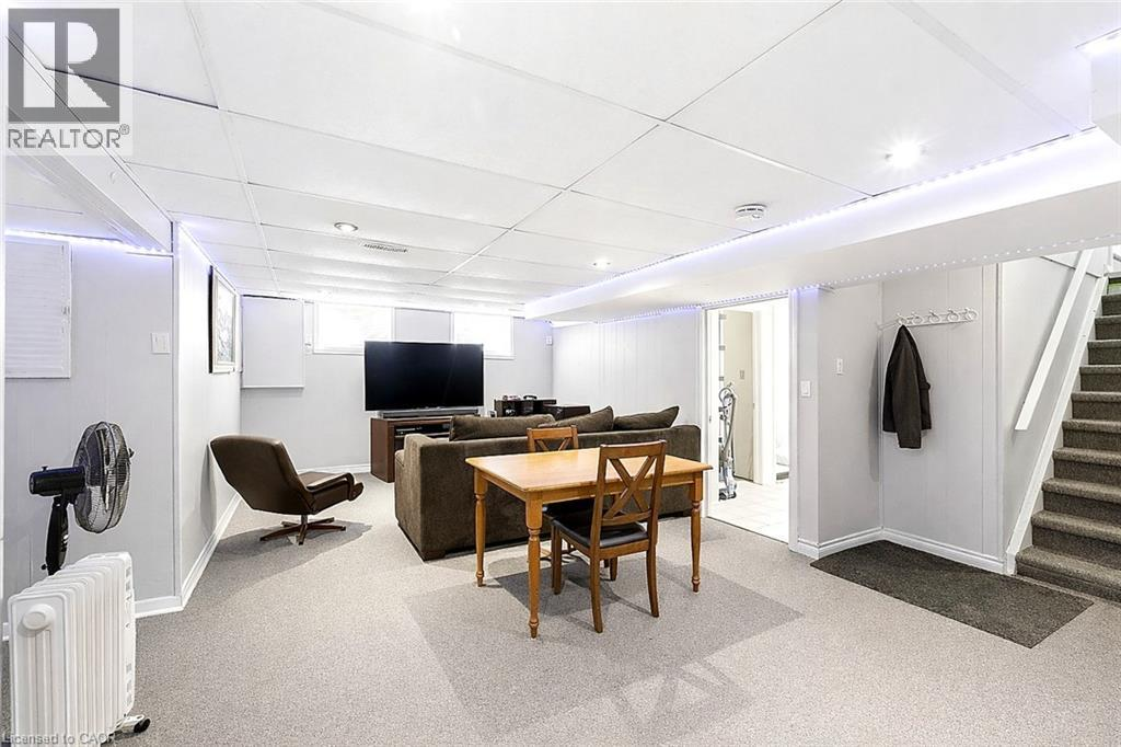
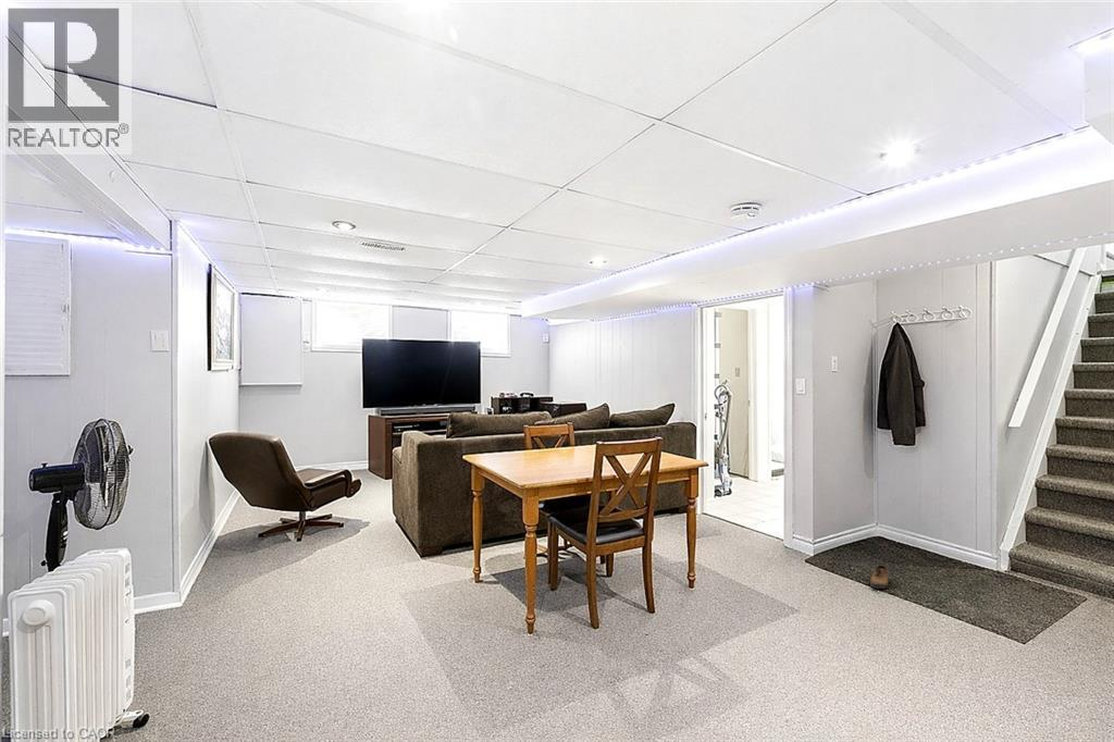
+ shoe (879, 576)
